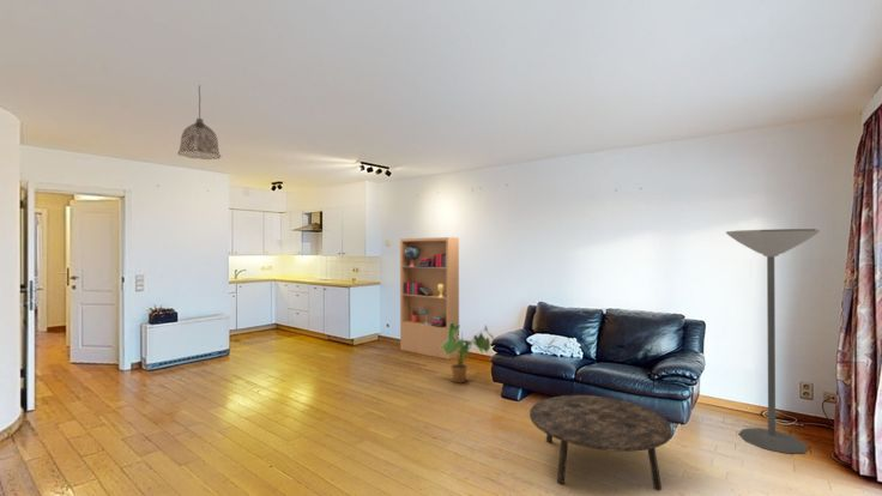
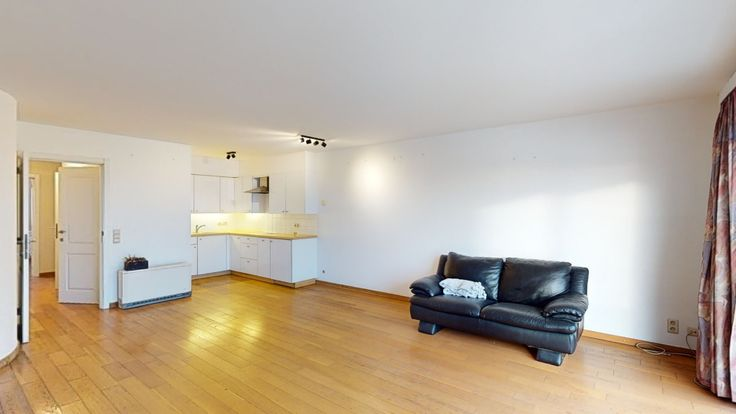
- coffee table (597, 440)
- bookcase (428, 295)
- pendant lamp (199, 120)
- floor lamp (771, 334)
- house plant (465, 352)
